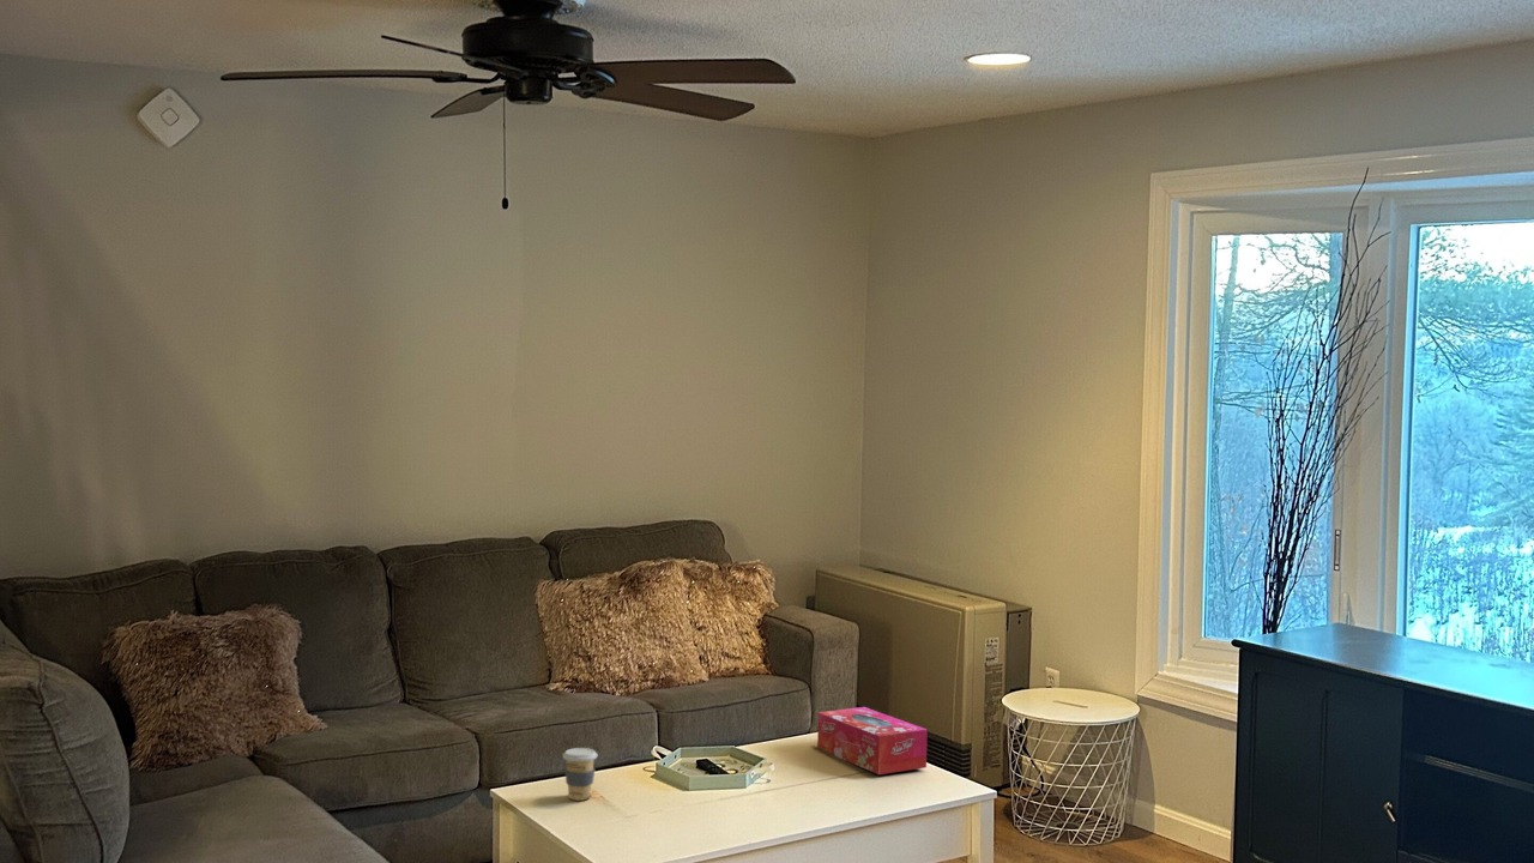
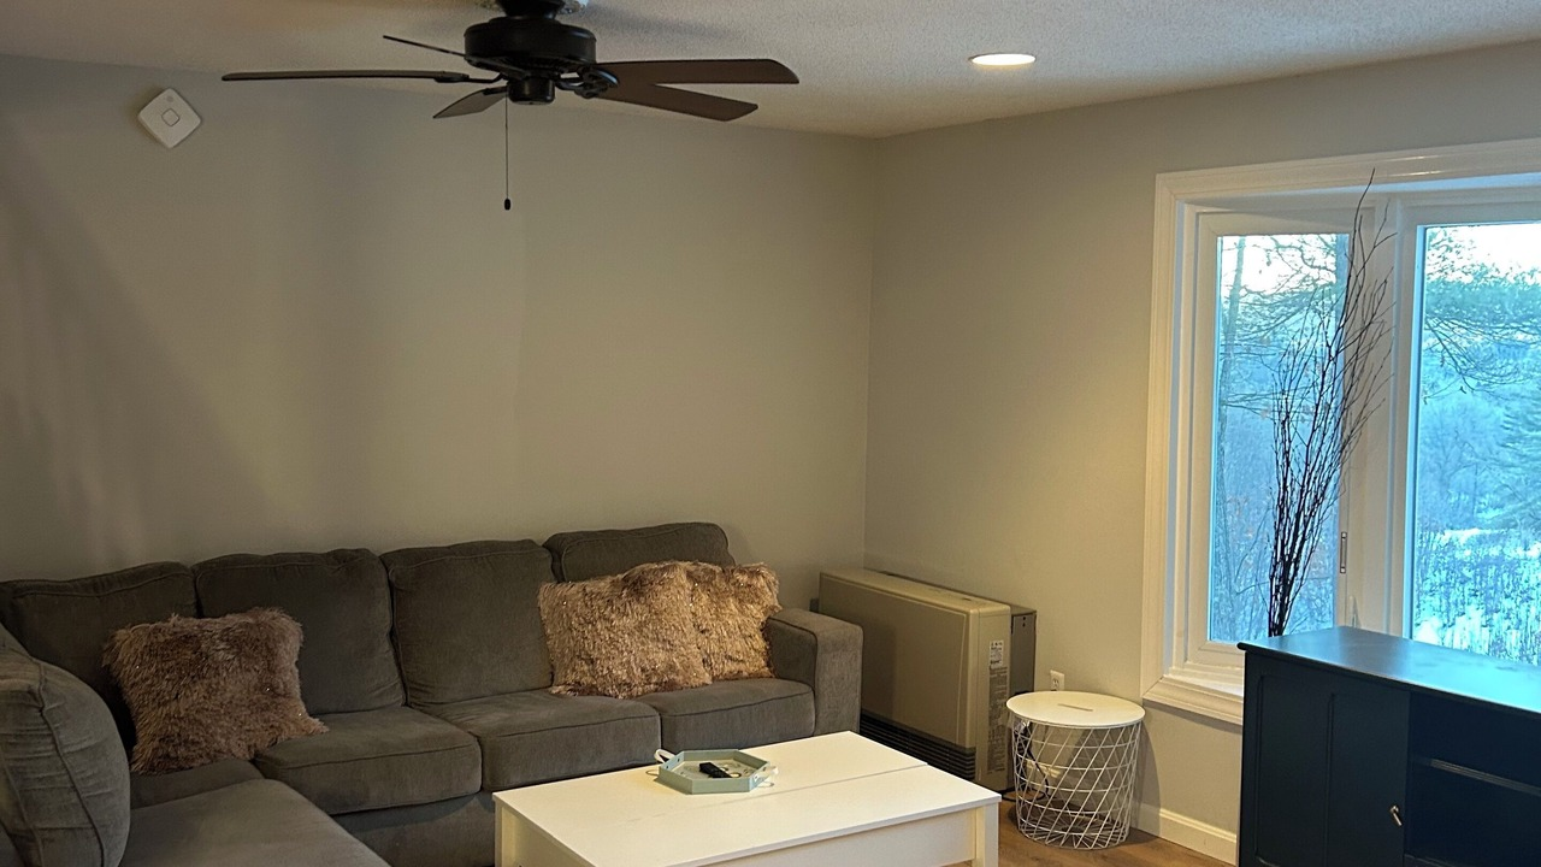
- tissue box (870, 738)
- coffee cup (579, 774)
